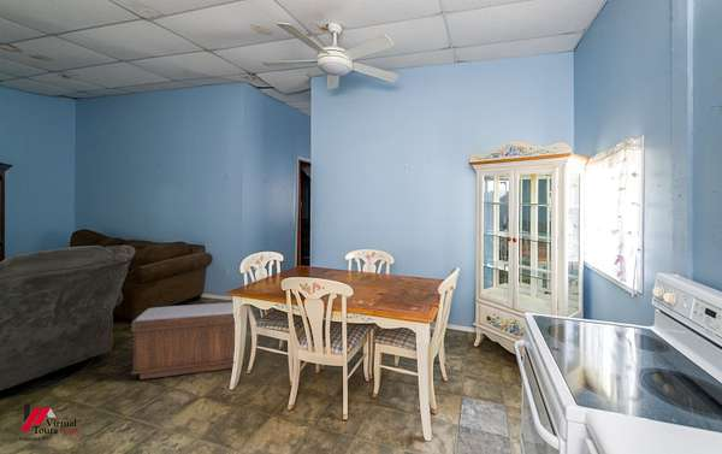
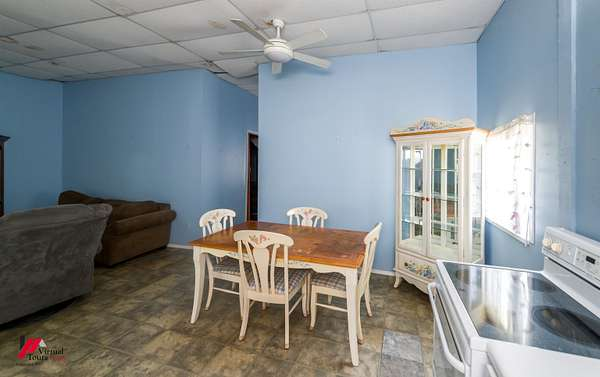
- bench (191, 336)
